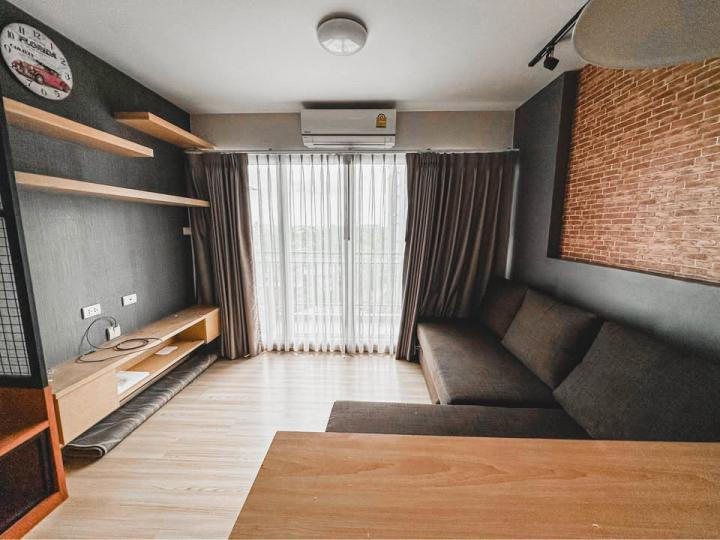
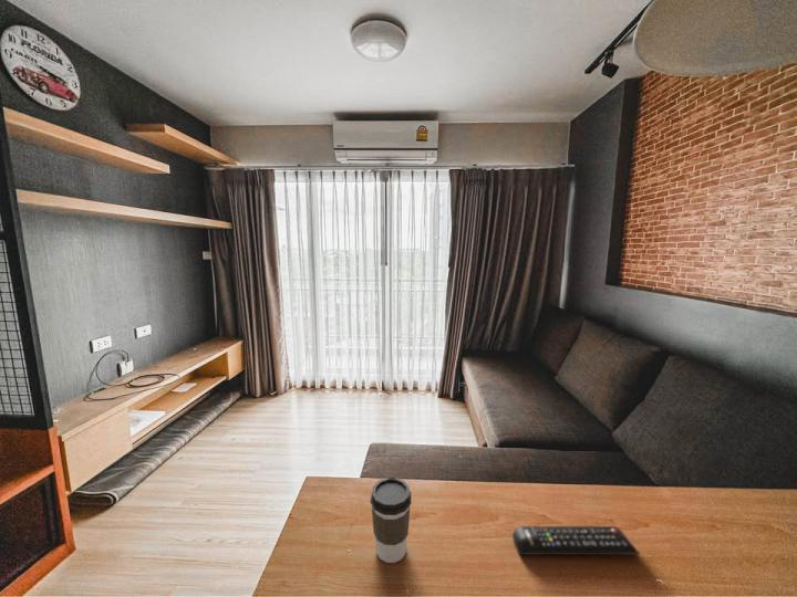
+ remote control (573, 542)
+ coffee cup (391, 520)
